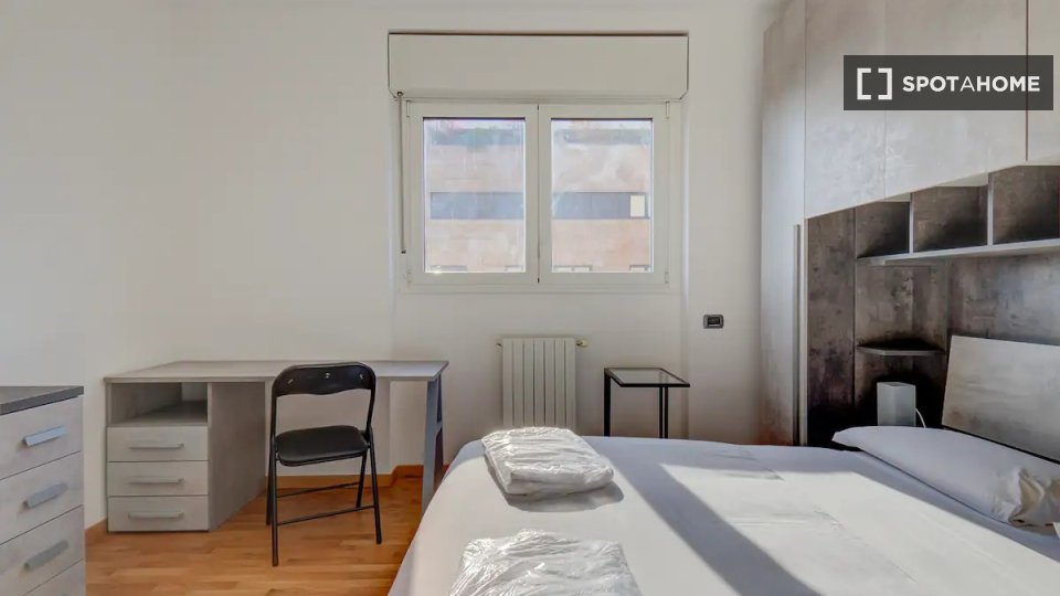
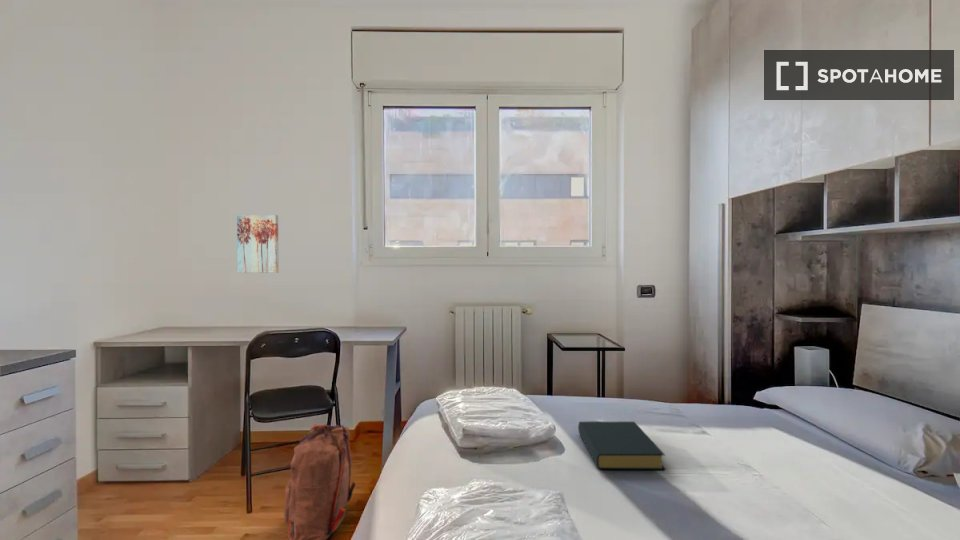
+ wall art (257, 244)
+ hardback book (617, 443)
+ backpack (325, 474)
